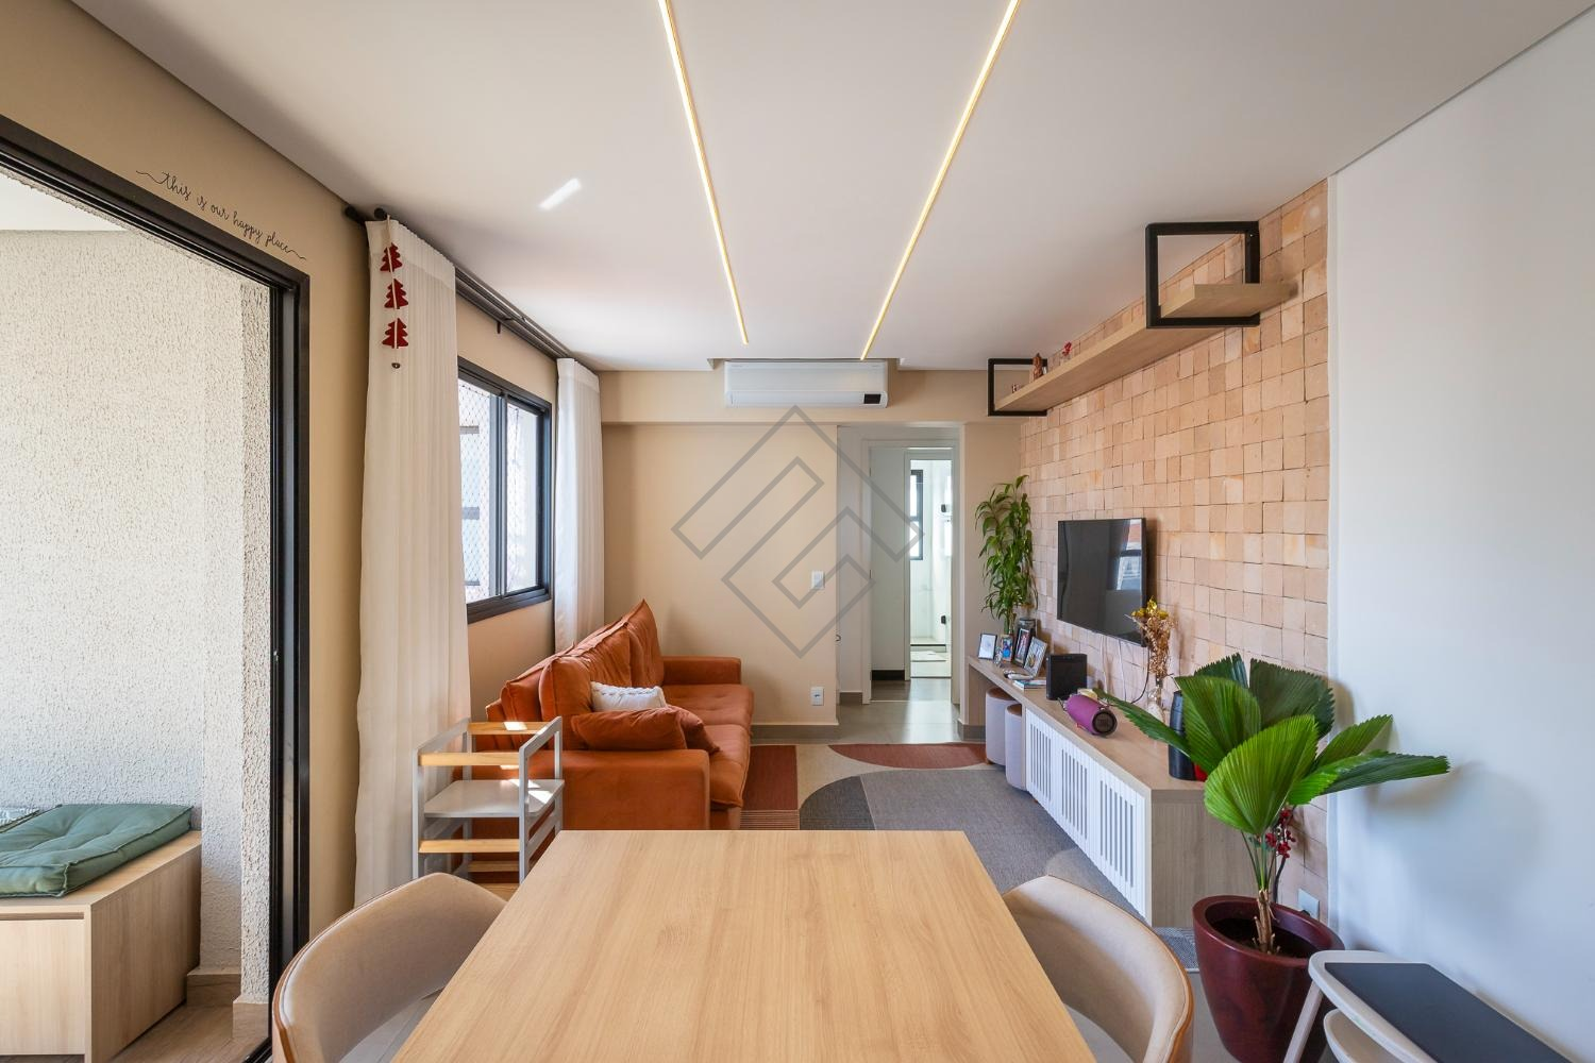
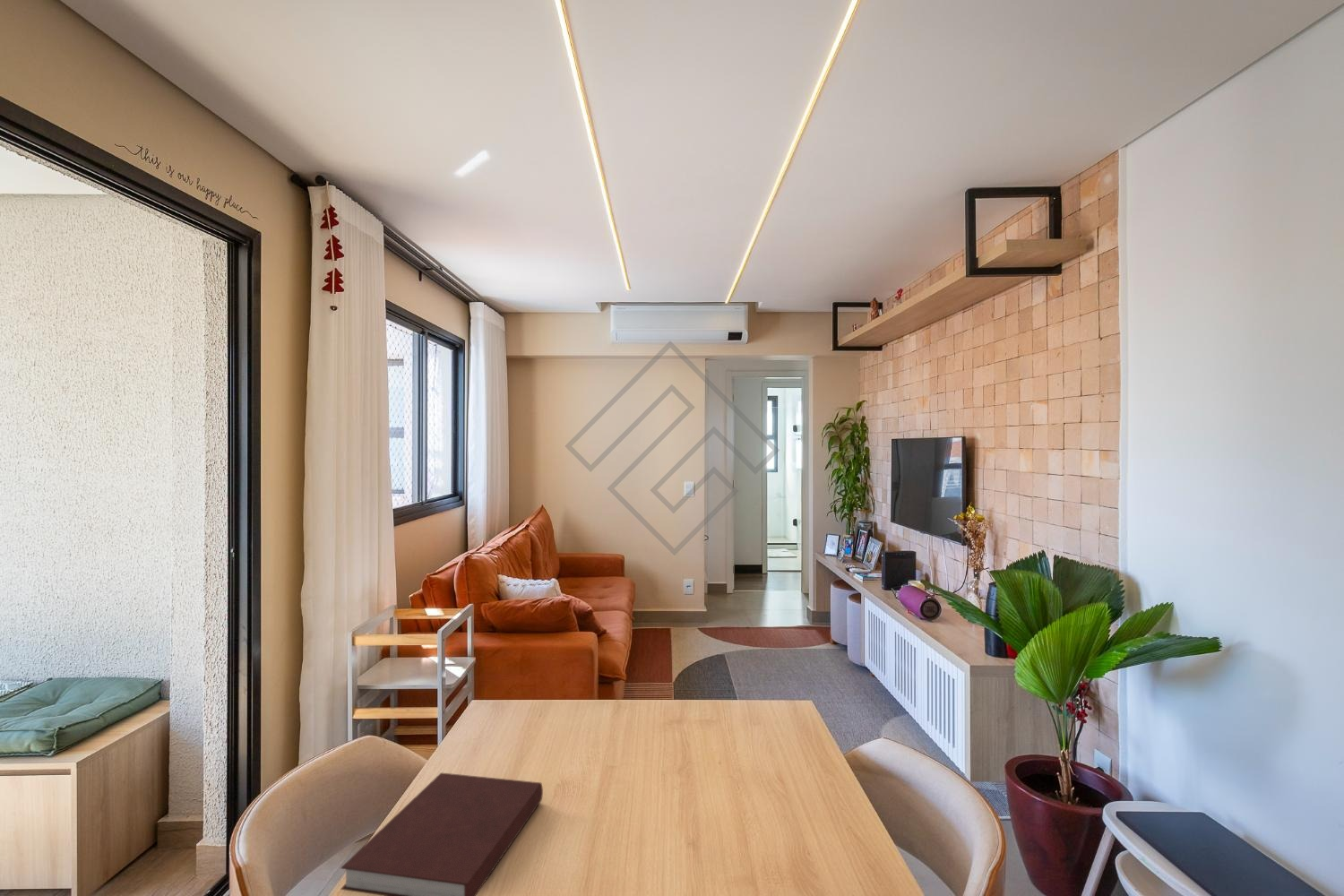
+ notebook (452, 830)
